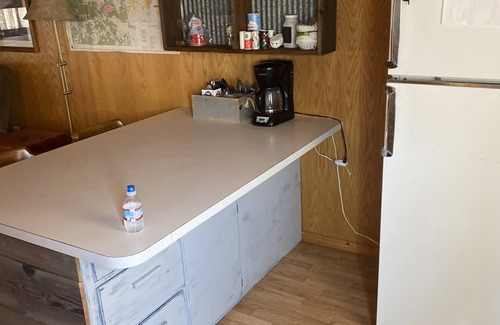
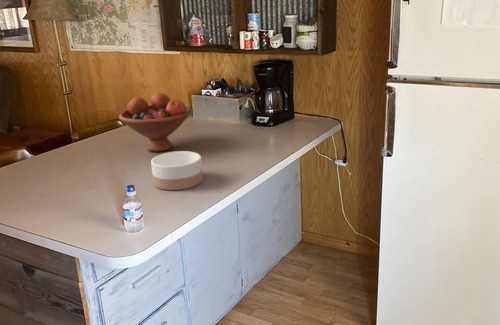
+ fruit bowl (156, 123)
+ bowl (177, 169)
